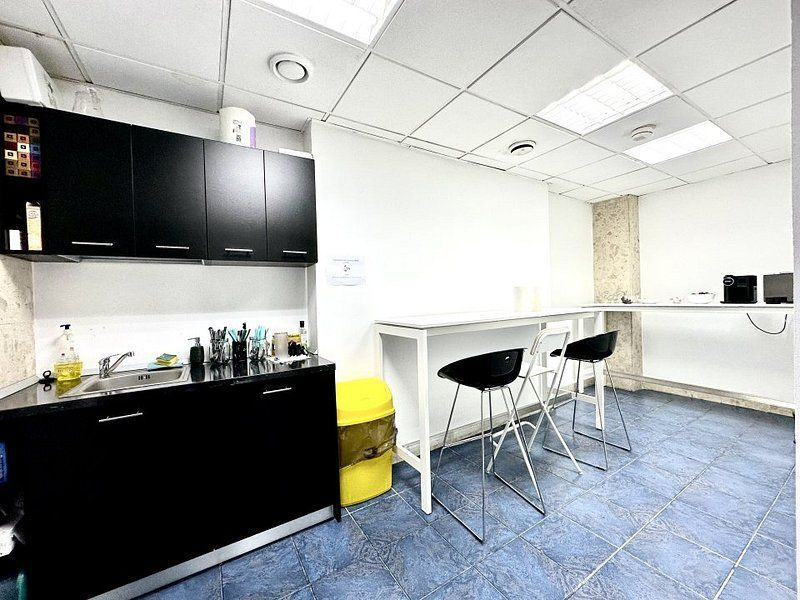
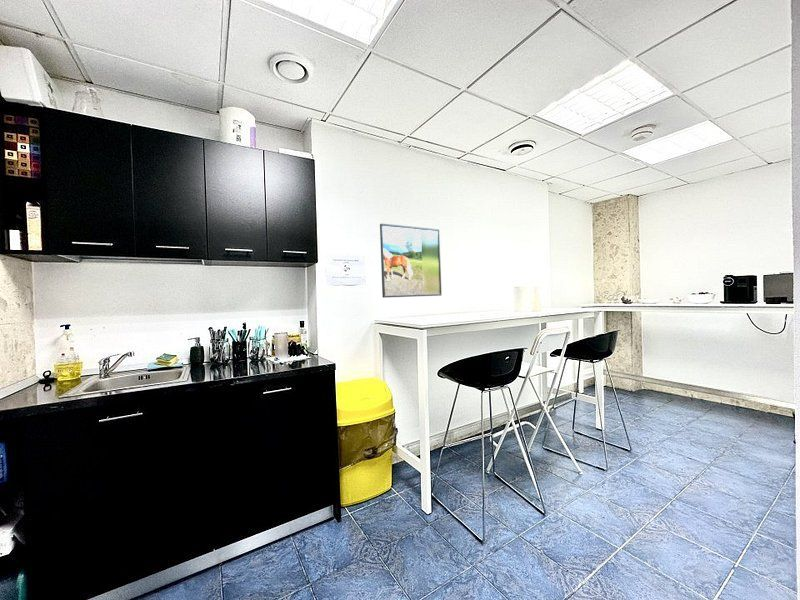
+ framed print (412, 261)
